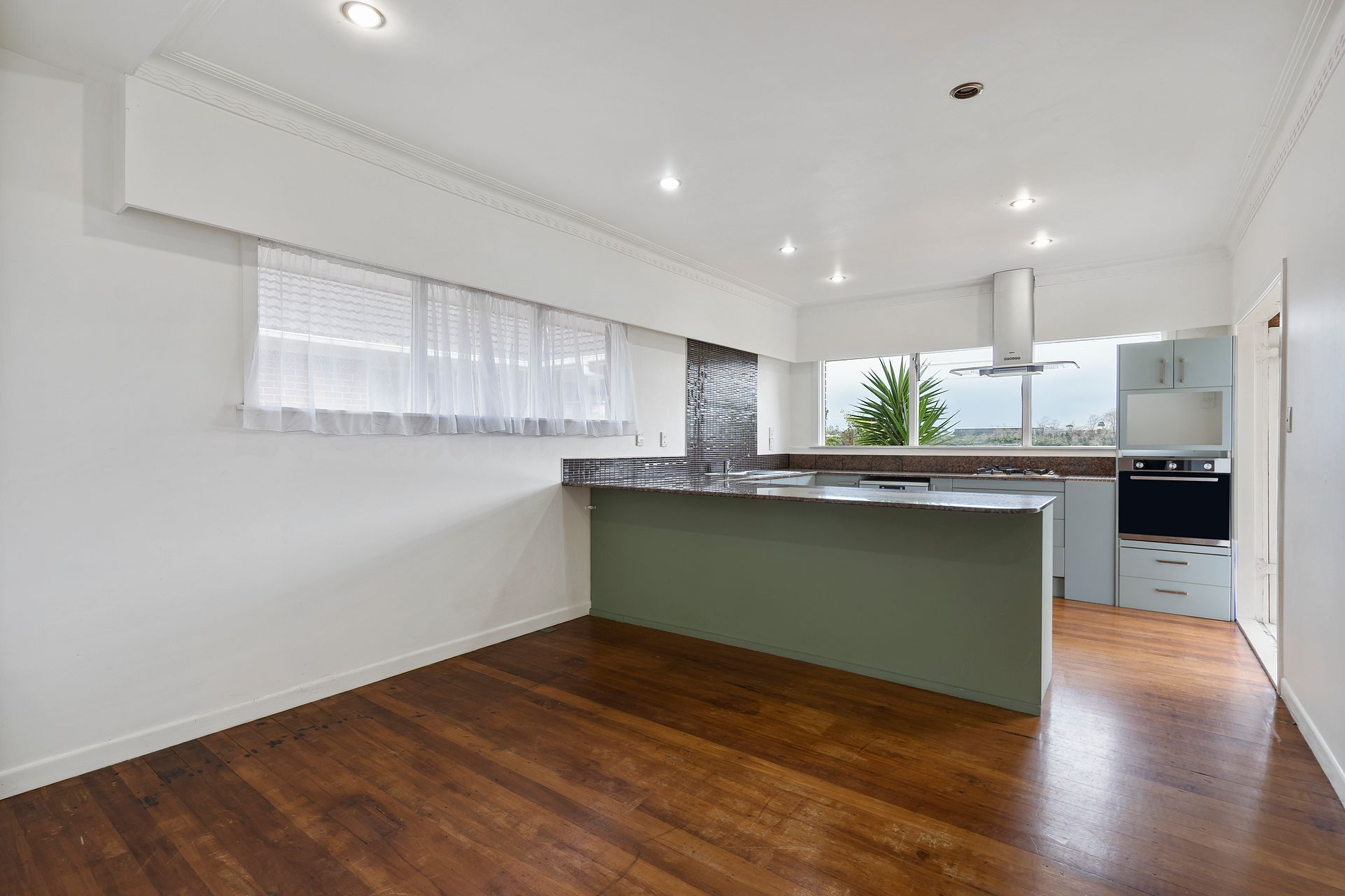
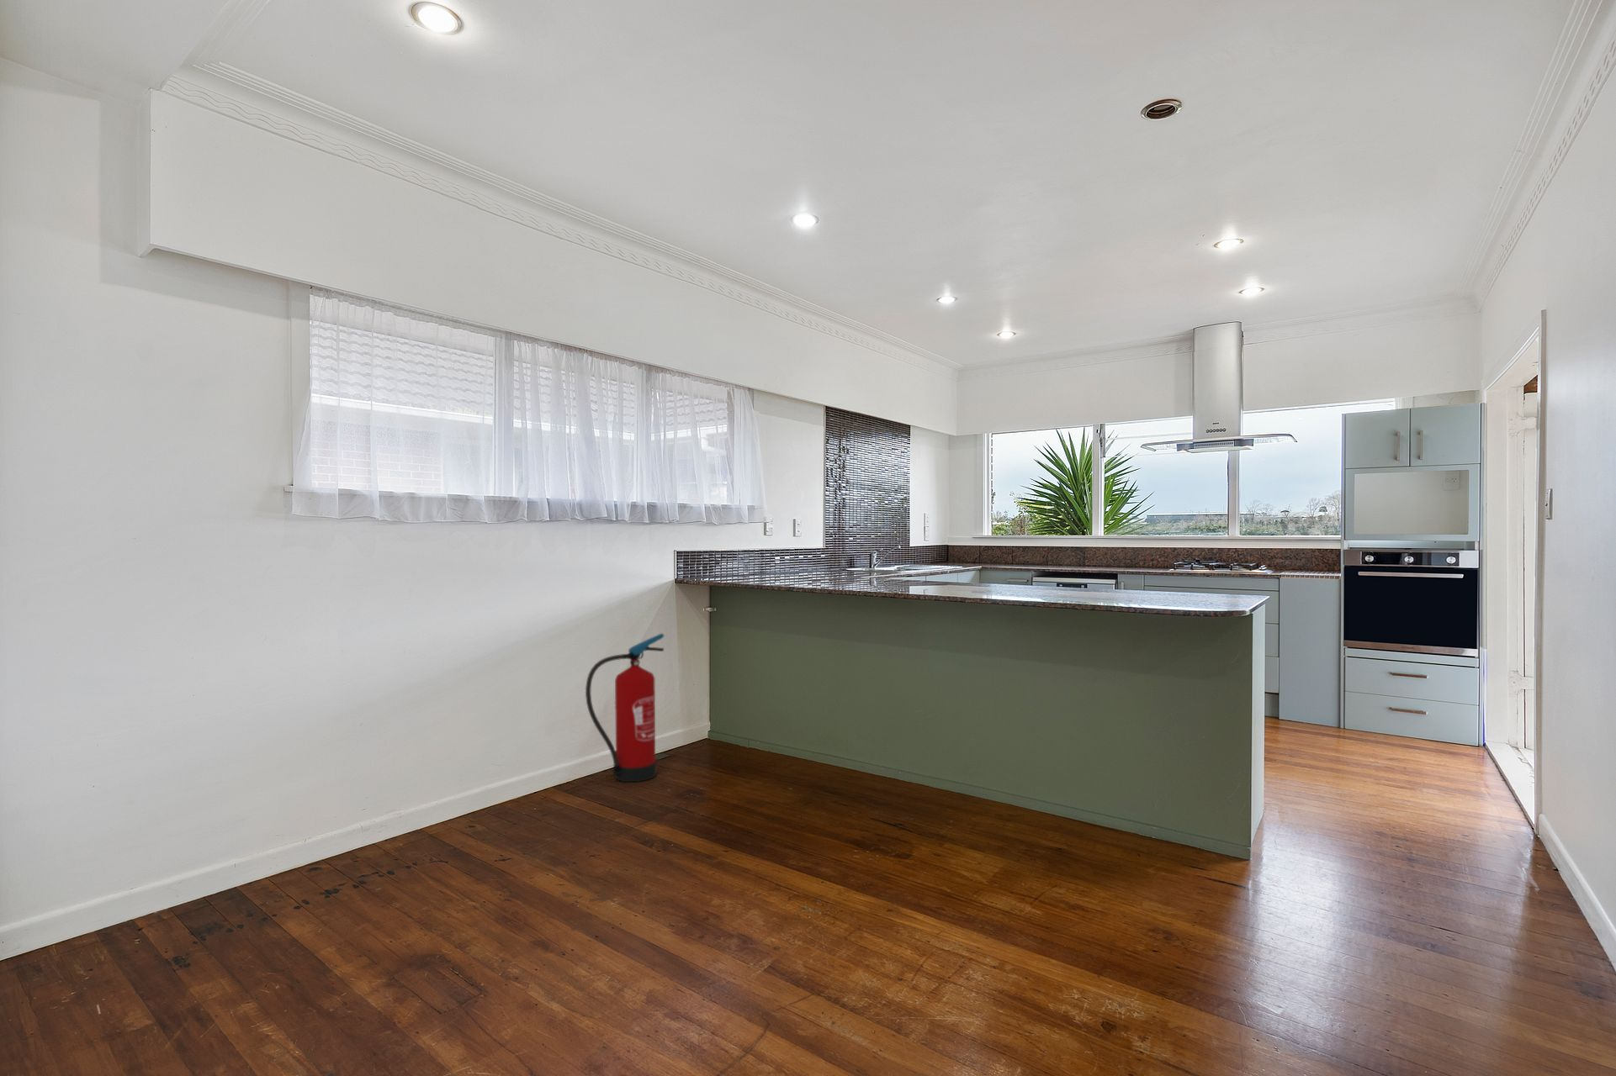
+ fire extinguisher (626, 707)
